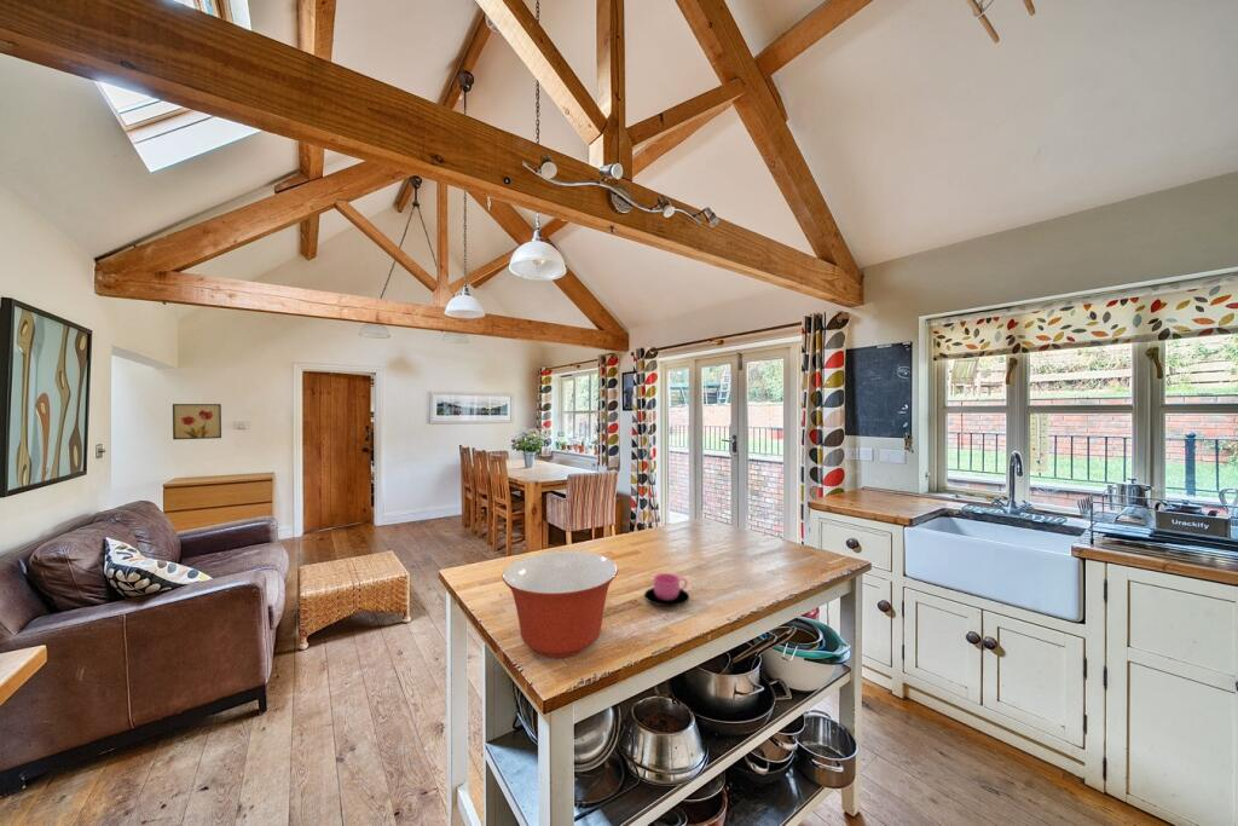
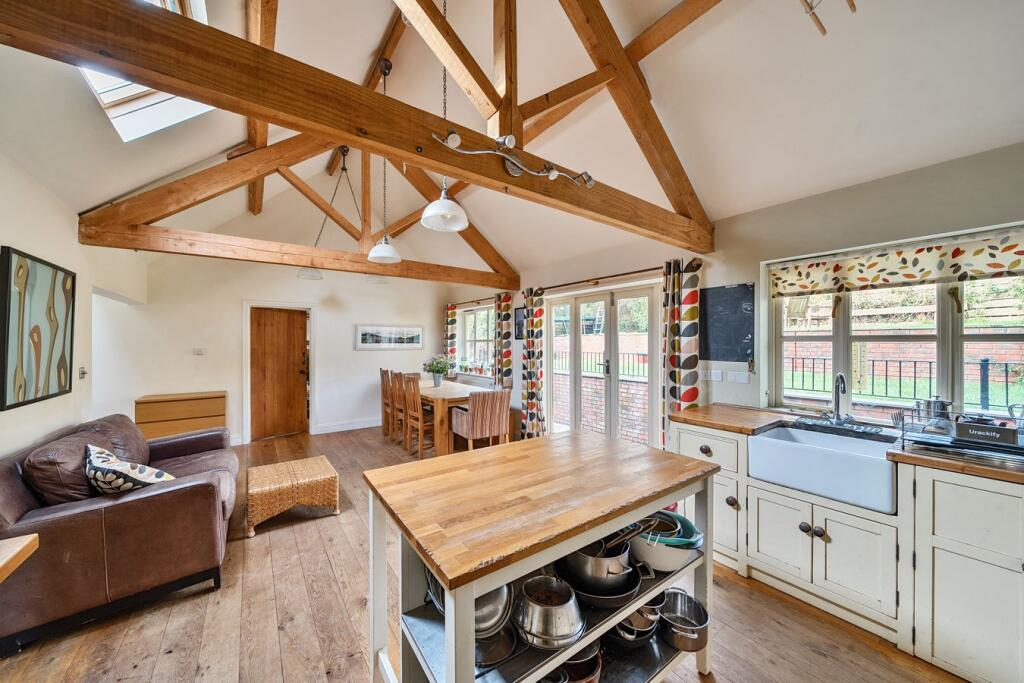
- wall art (197, 421)
- mixing bowl (561, 605)
- cup (666, 589)
